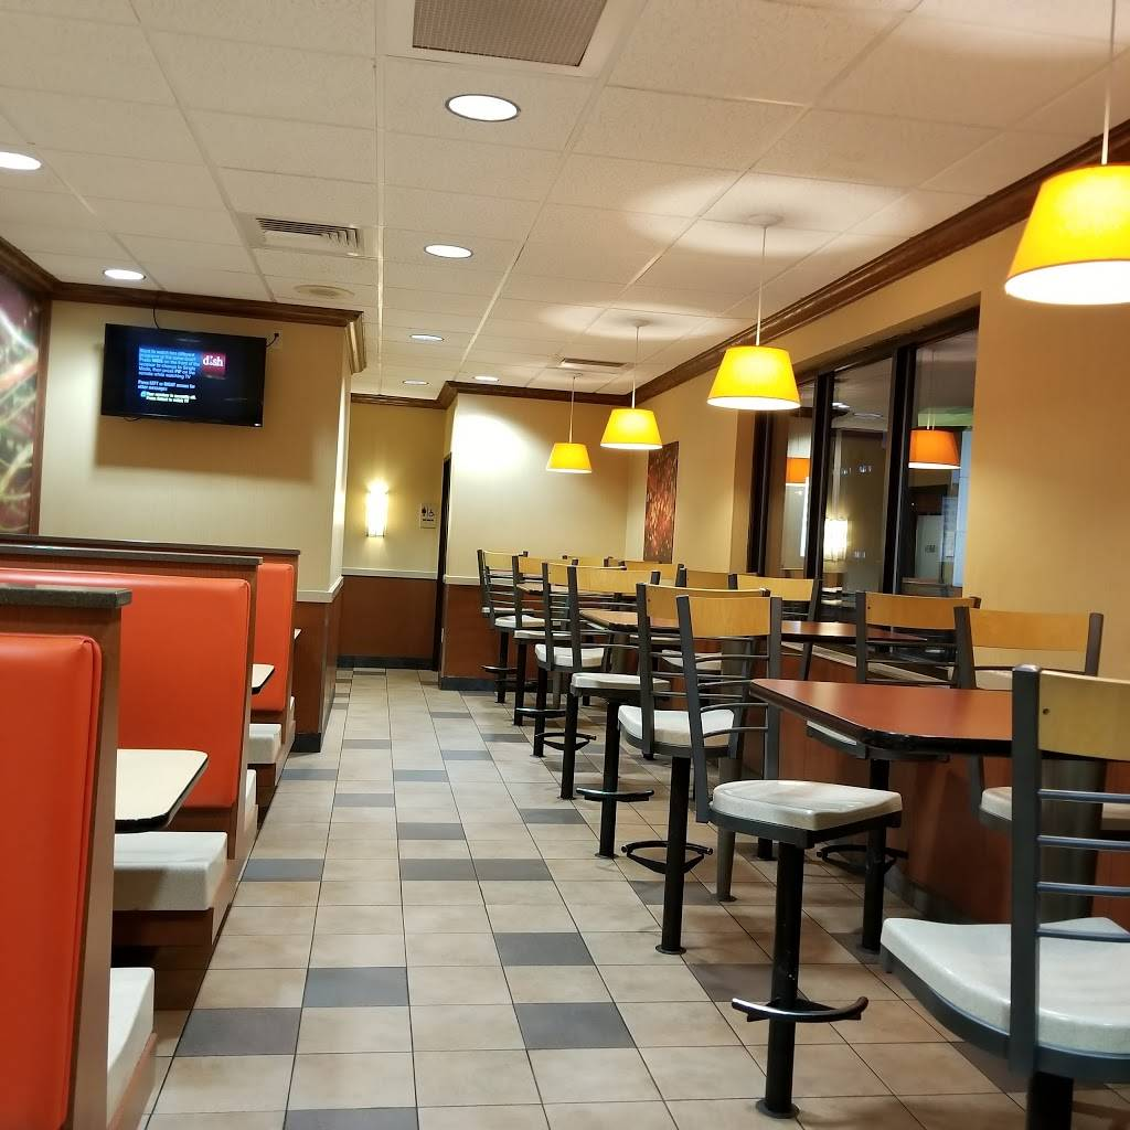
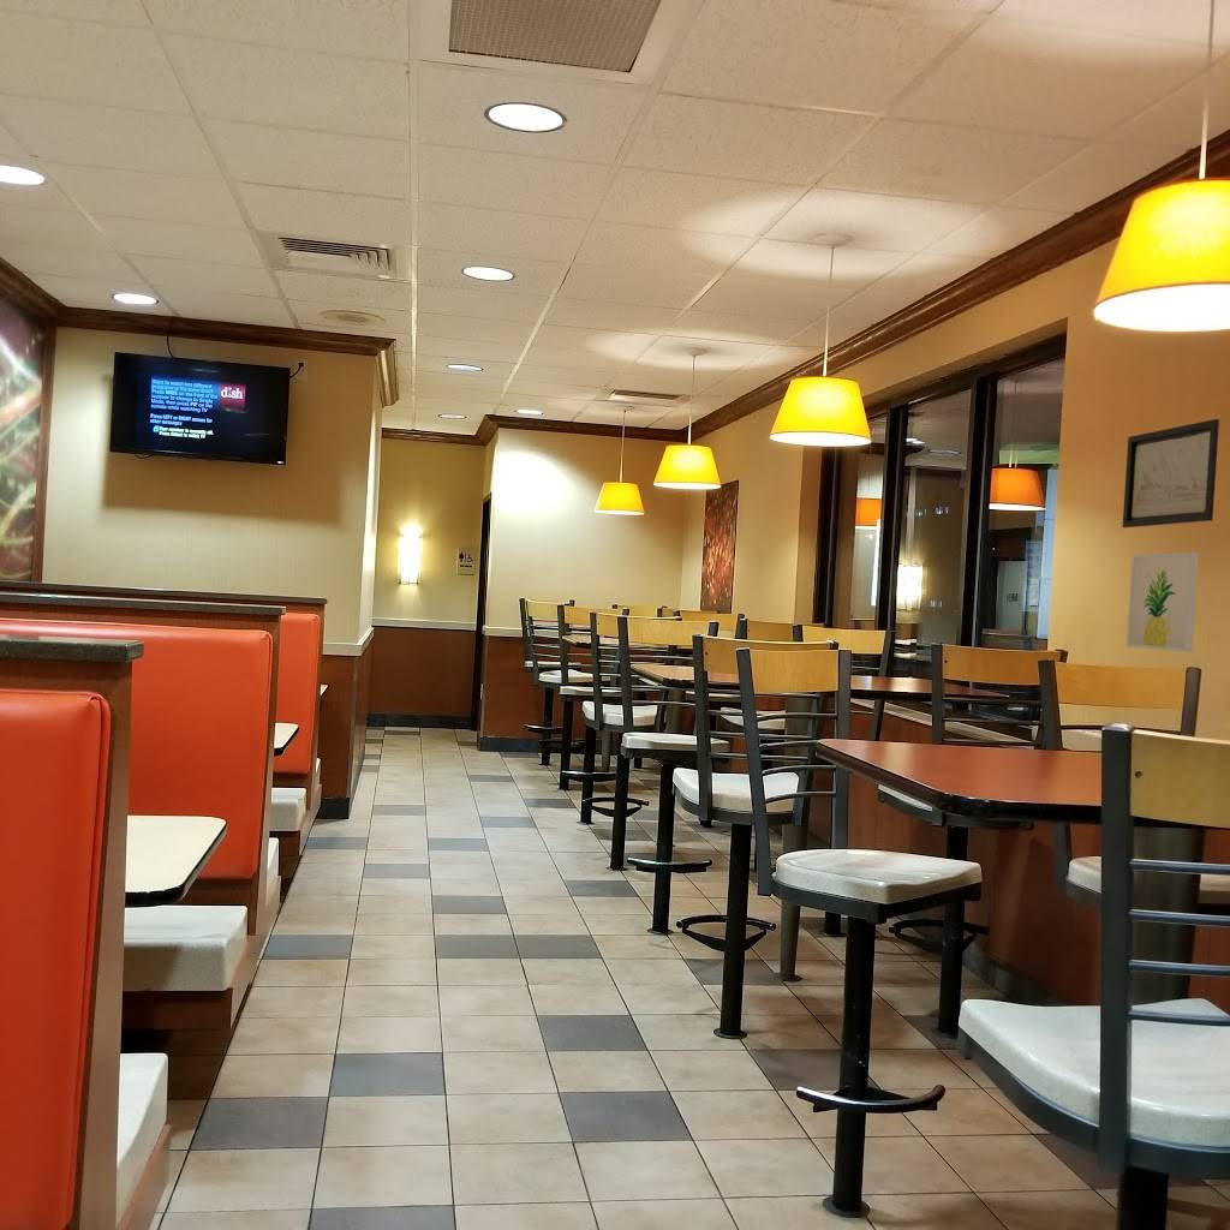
+ wall art (1160, 601)
+ wall art (1168, 476)
